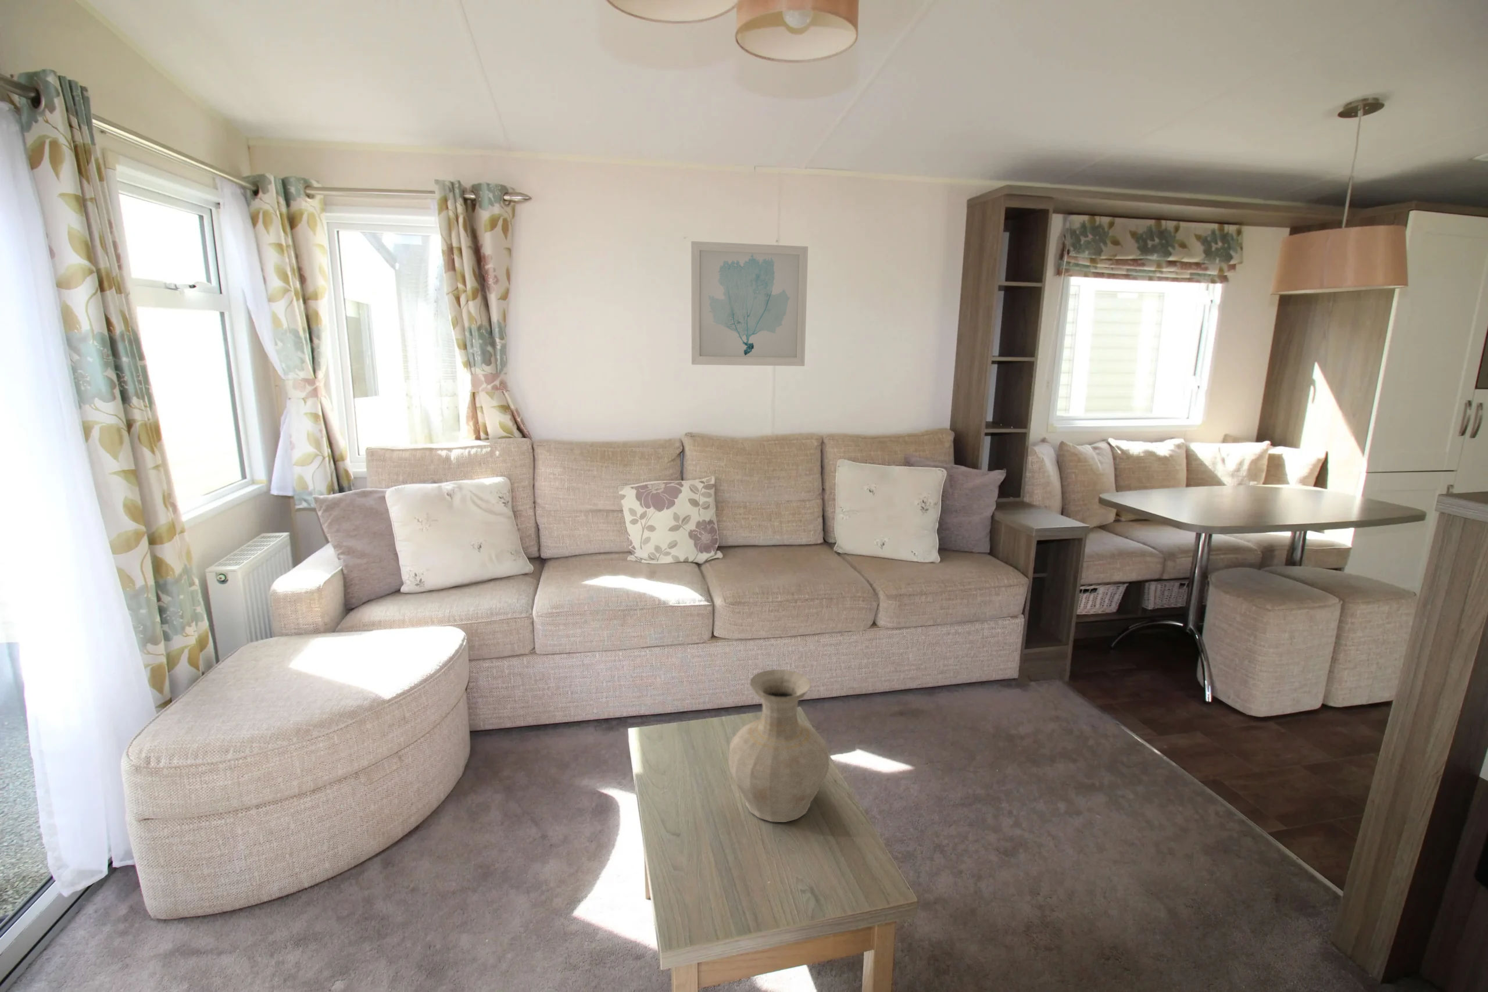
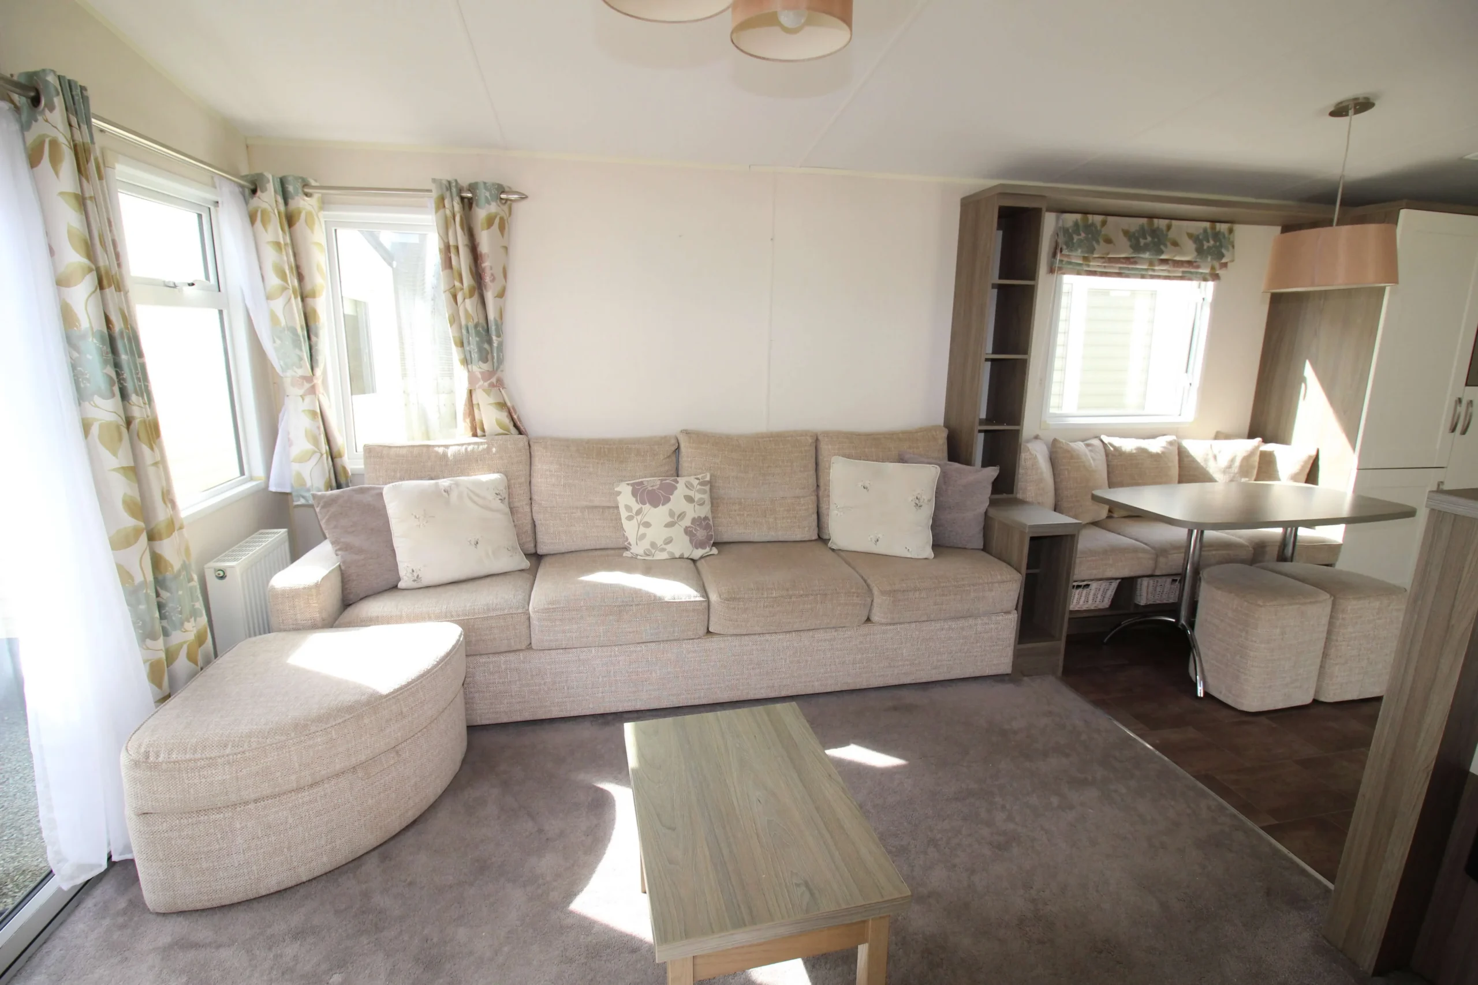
- vase (779, 743)
- wall art (750, 306)
